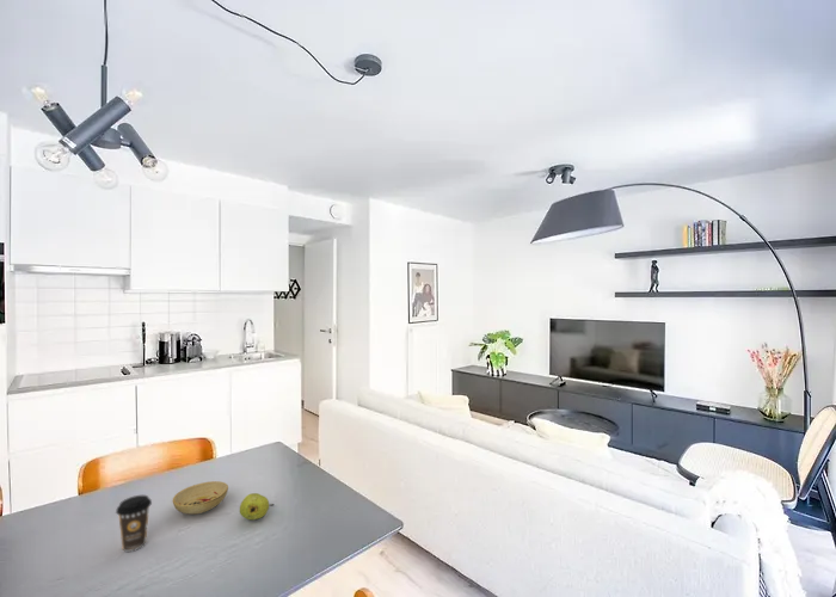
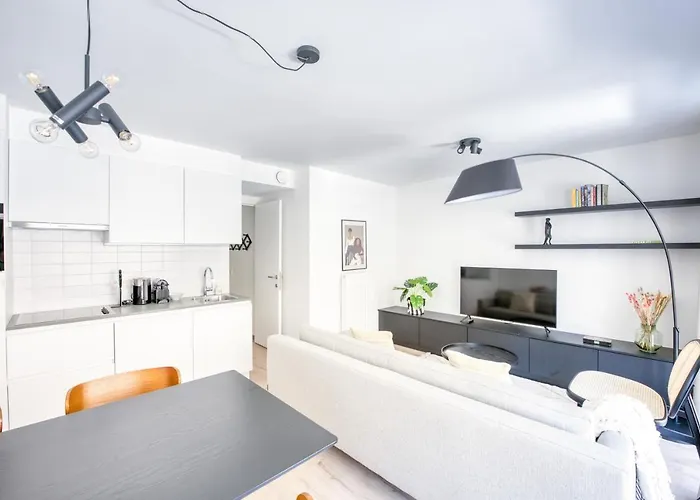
- fruit (257, 503)
- bowl (201, 499)
- coffee cup (134, 523)
